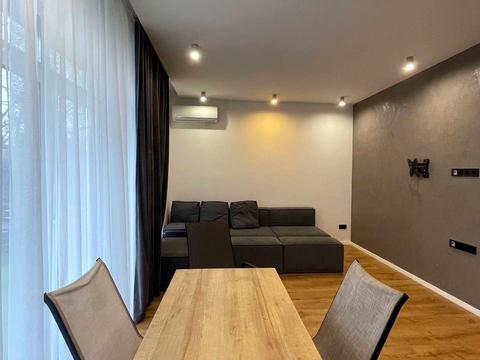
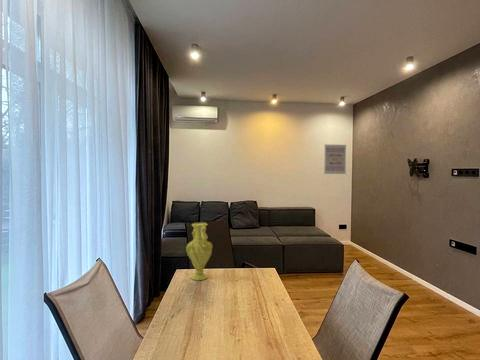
+ wall art (335, 159)
+ vase (199, 250)
